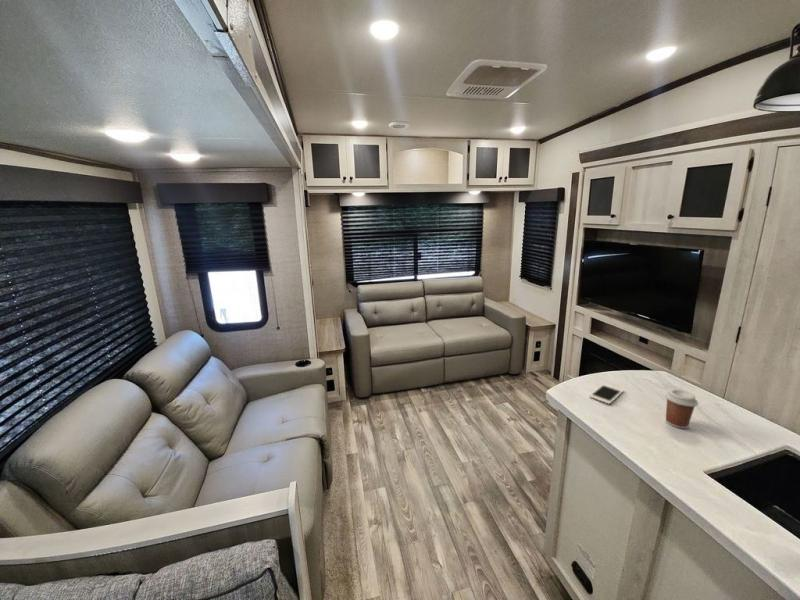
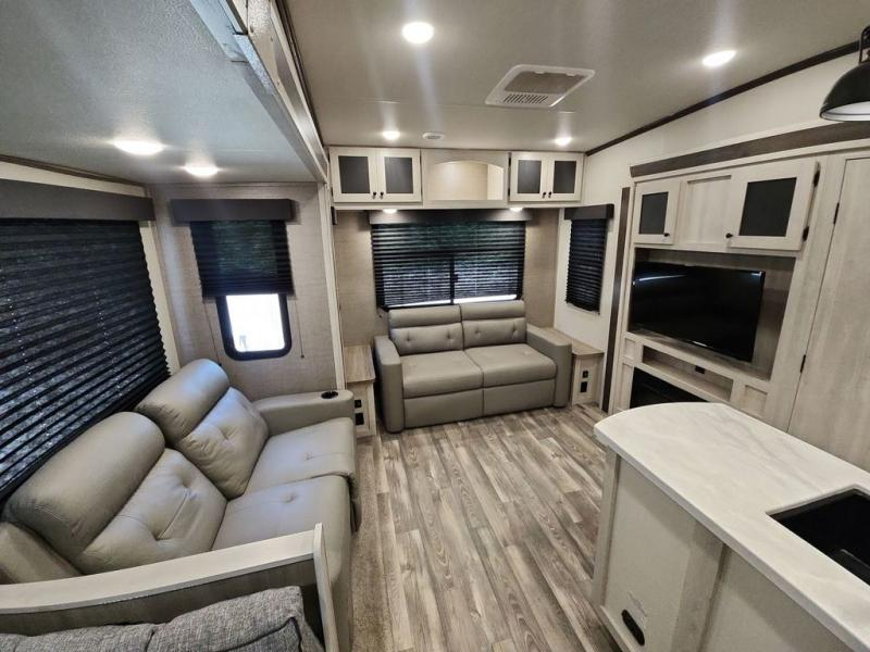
- cell phone (606, 393)
- coffee cup (679, 408)
